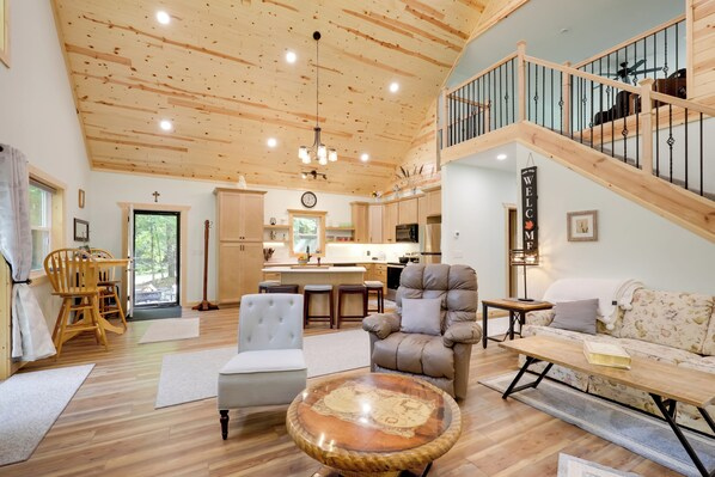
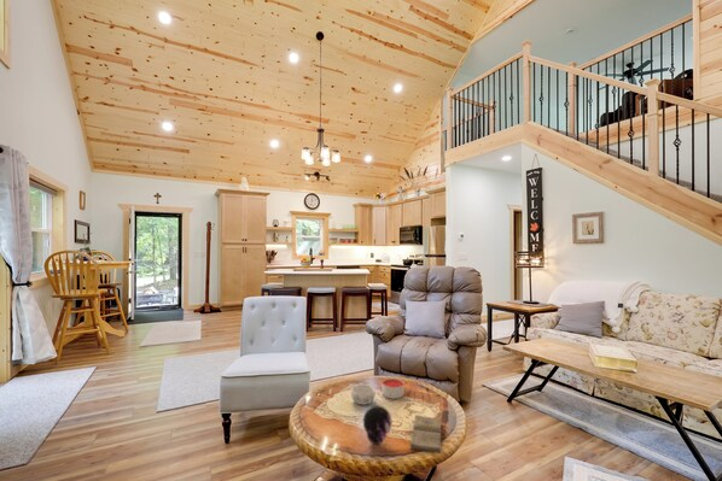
+ diary (426, 432)
+ candle (392, 387)
+ decorative bowl (363, 395)
+ decorative orb (377, 424)
